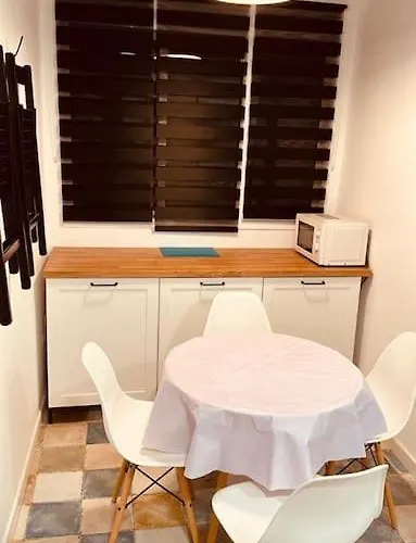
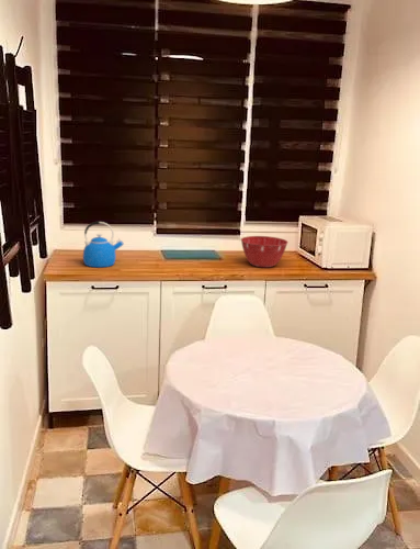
+ mixing bowl (263, 253)
+ kettle (103, 243)
